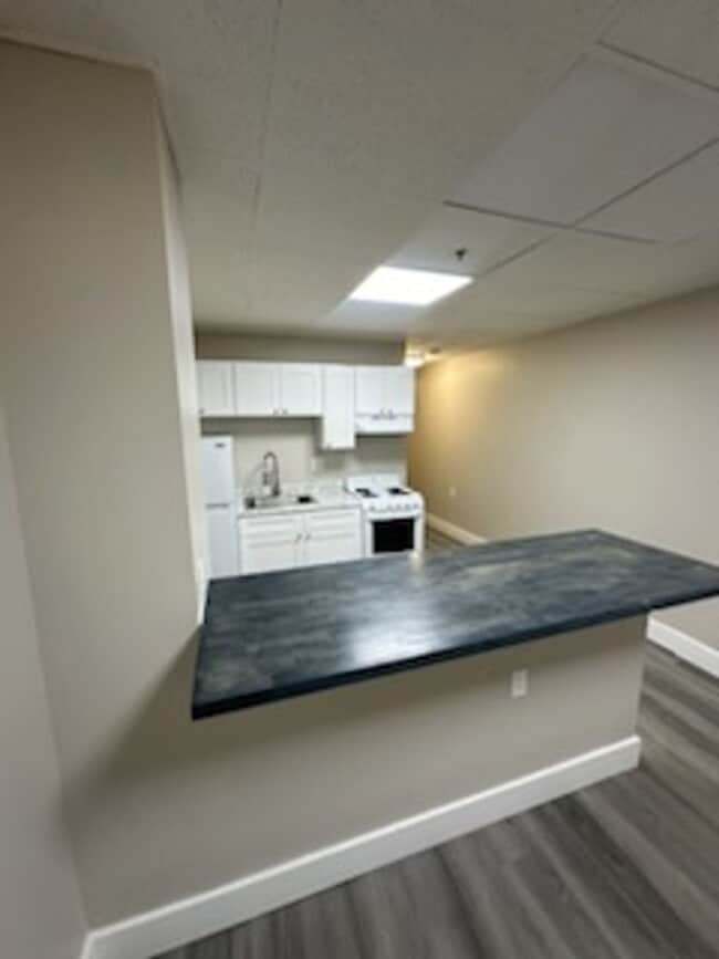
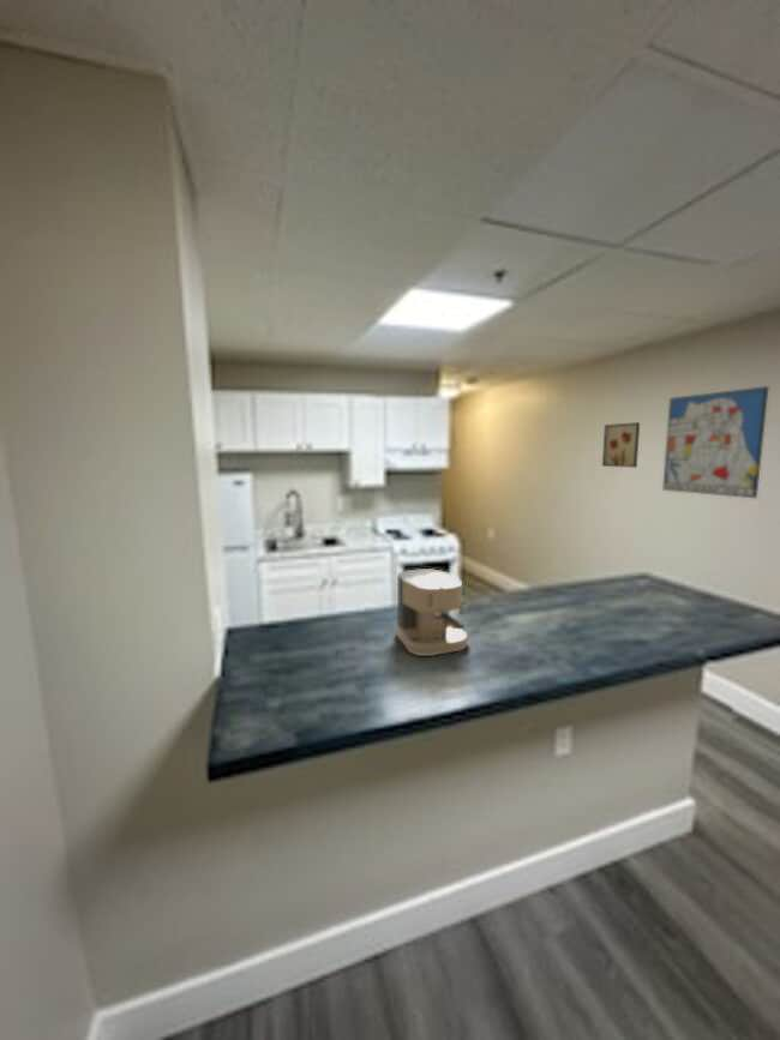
+ wall art (709, 444)
+ coffee maker (433, 609)
+ wall art (620, 445)
